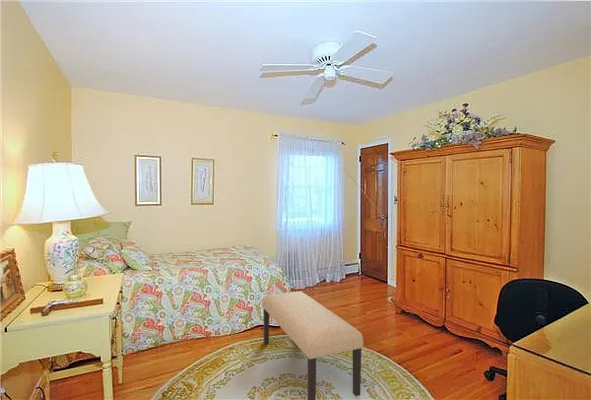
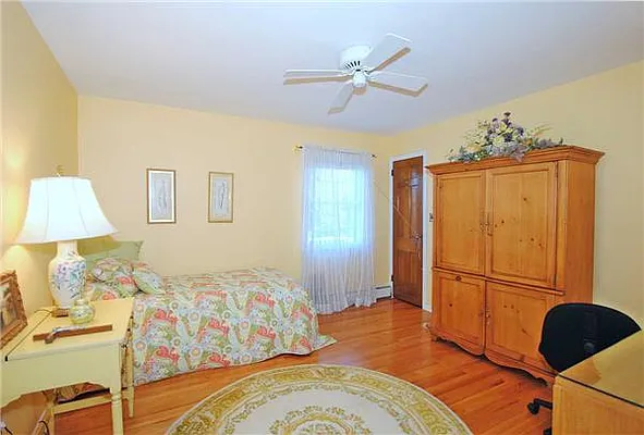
- bench (304, 336)
